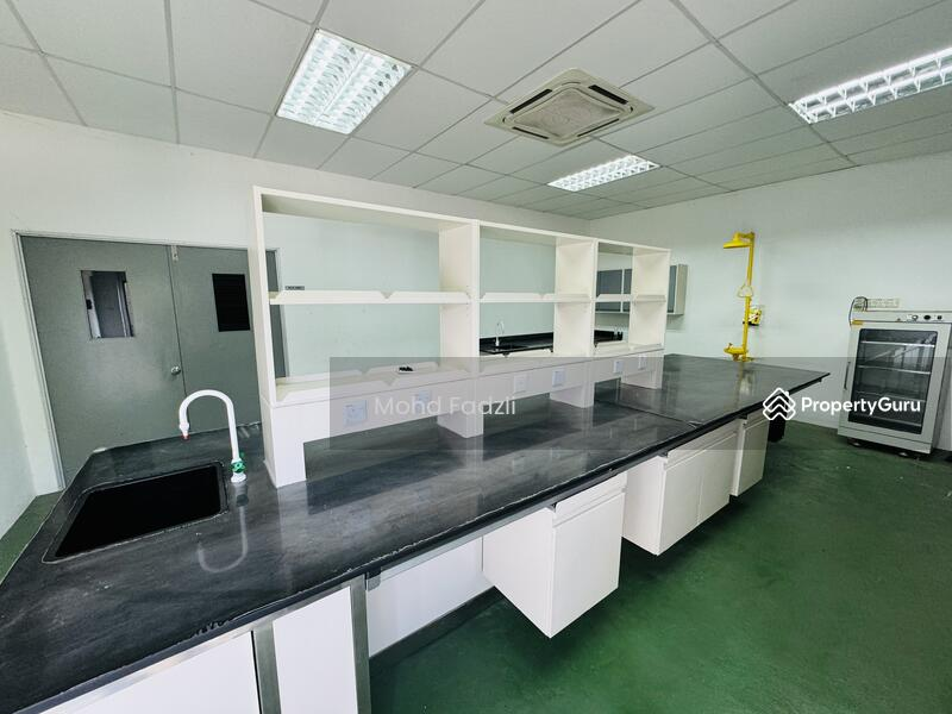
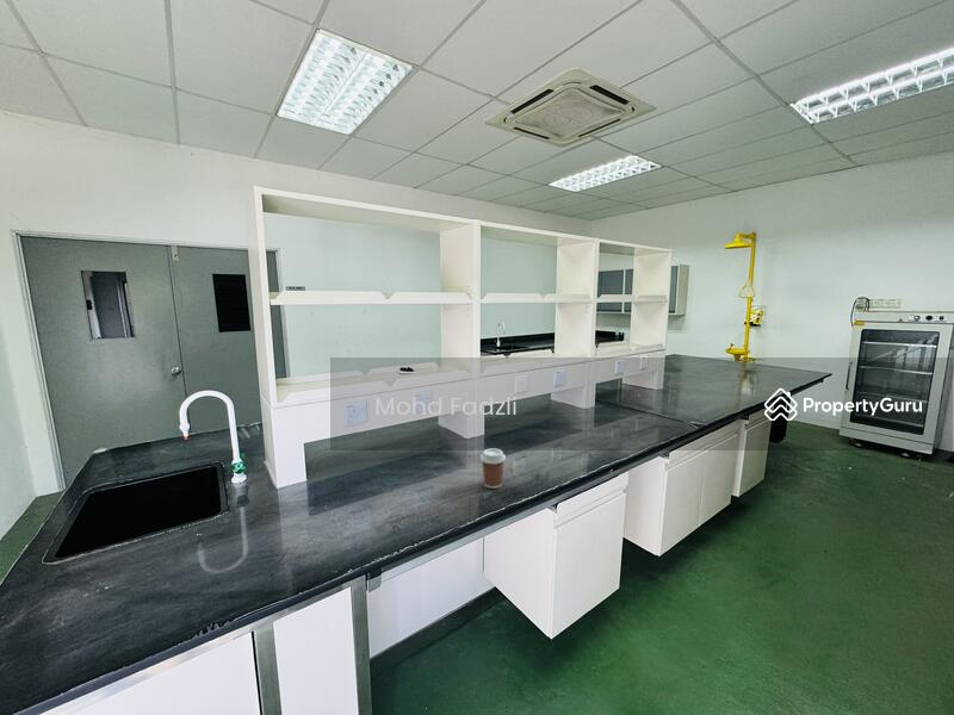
+ coffee cup (493, 467)
